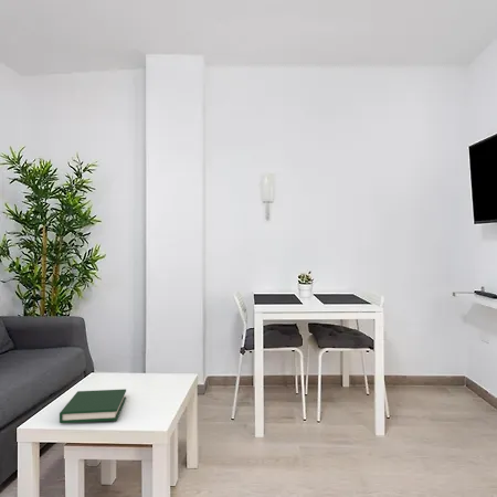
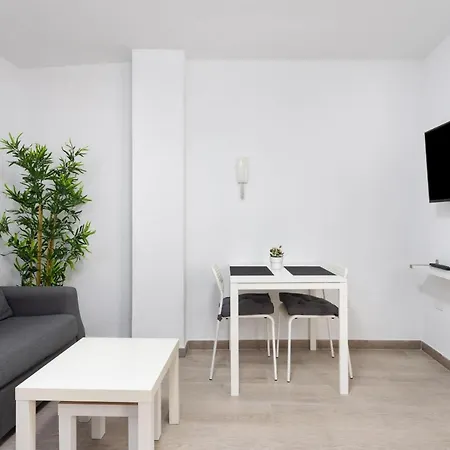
- hardback book (95, 404)
